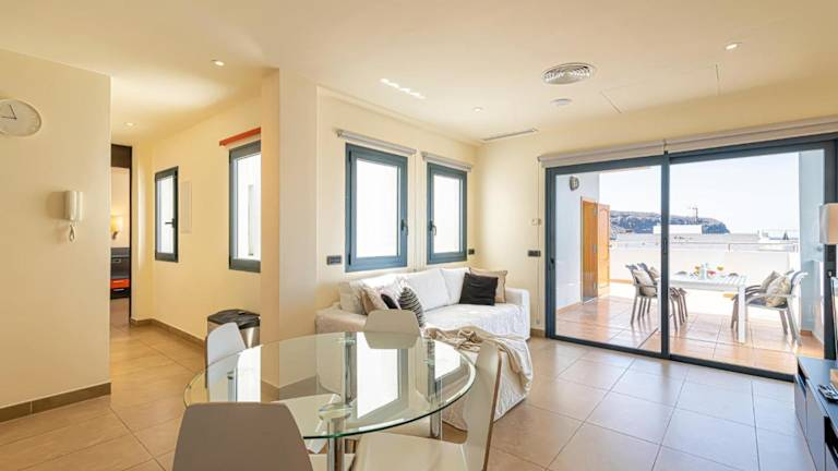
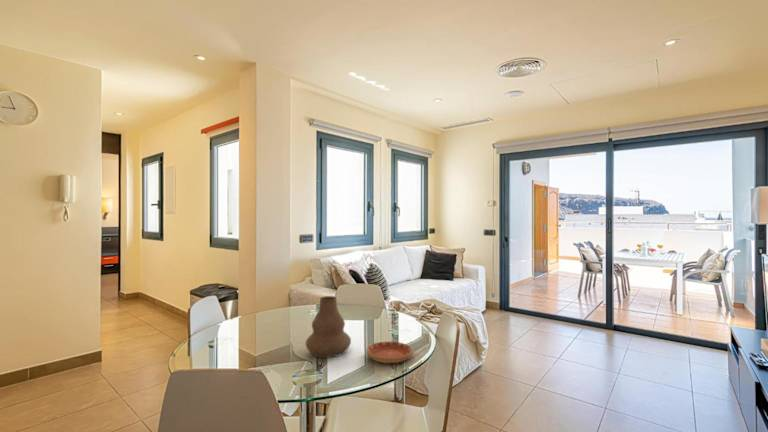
+ saucer (389, 352)
+ vase (328, 324)
